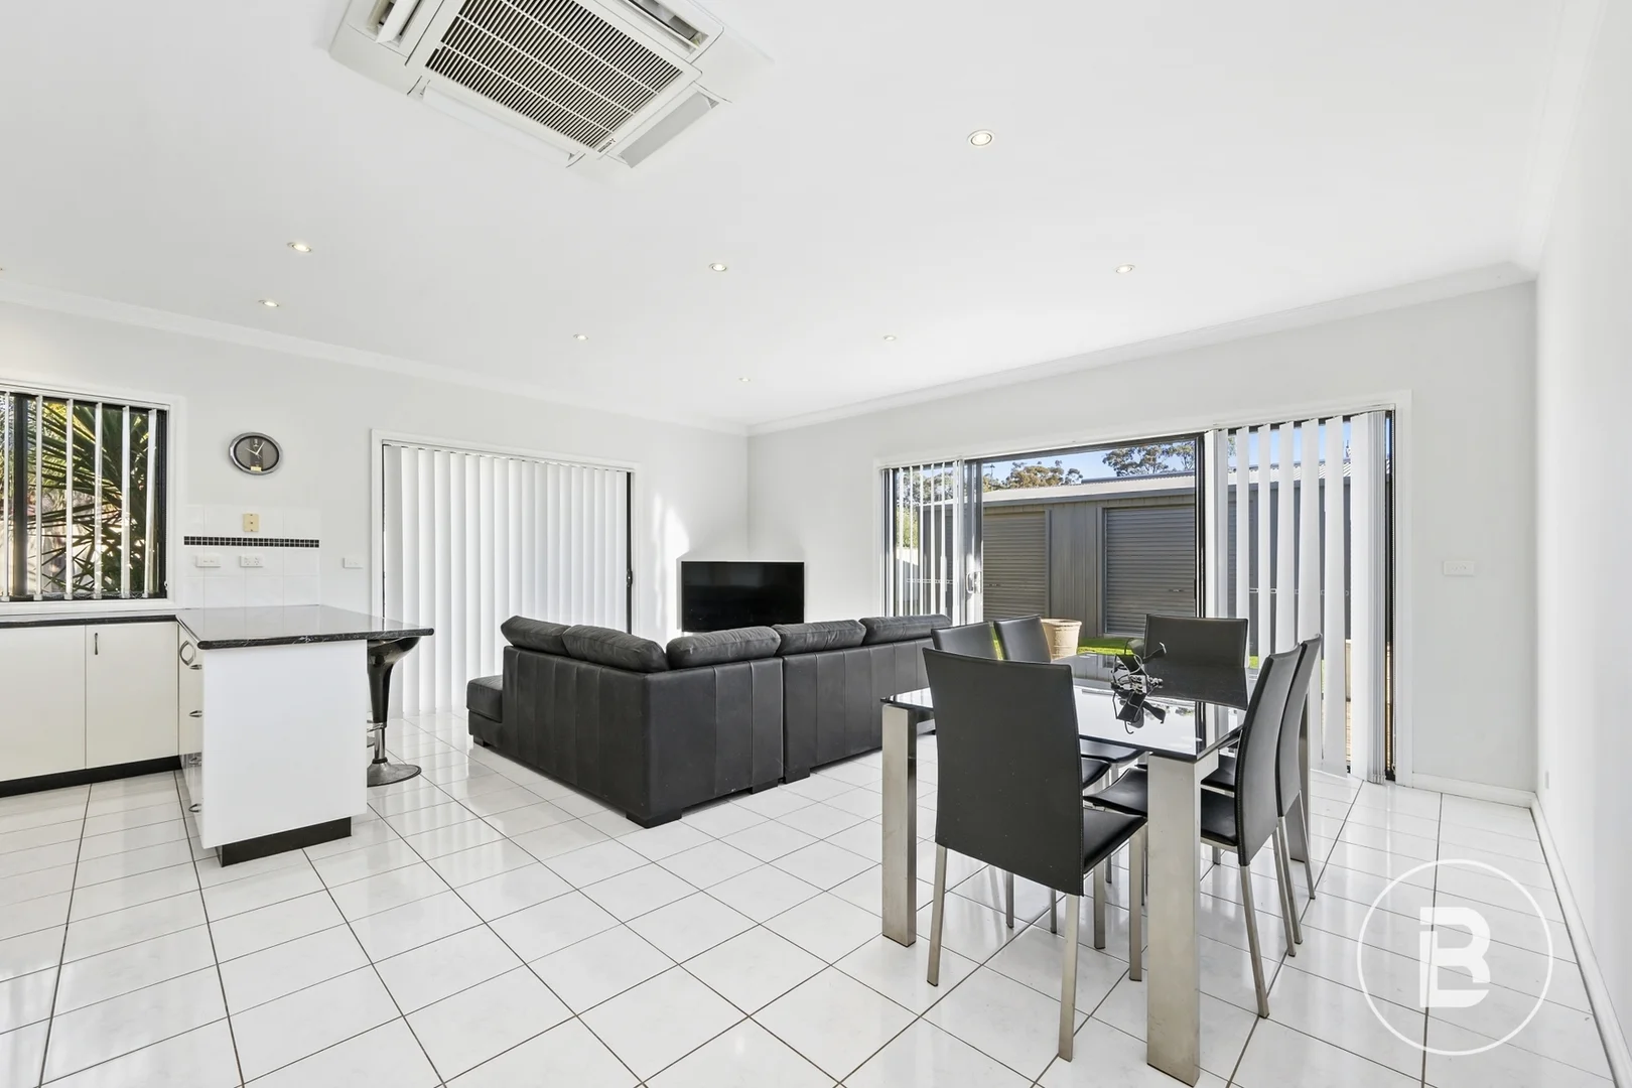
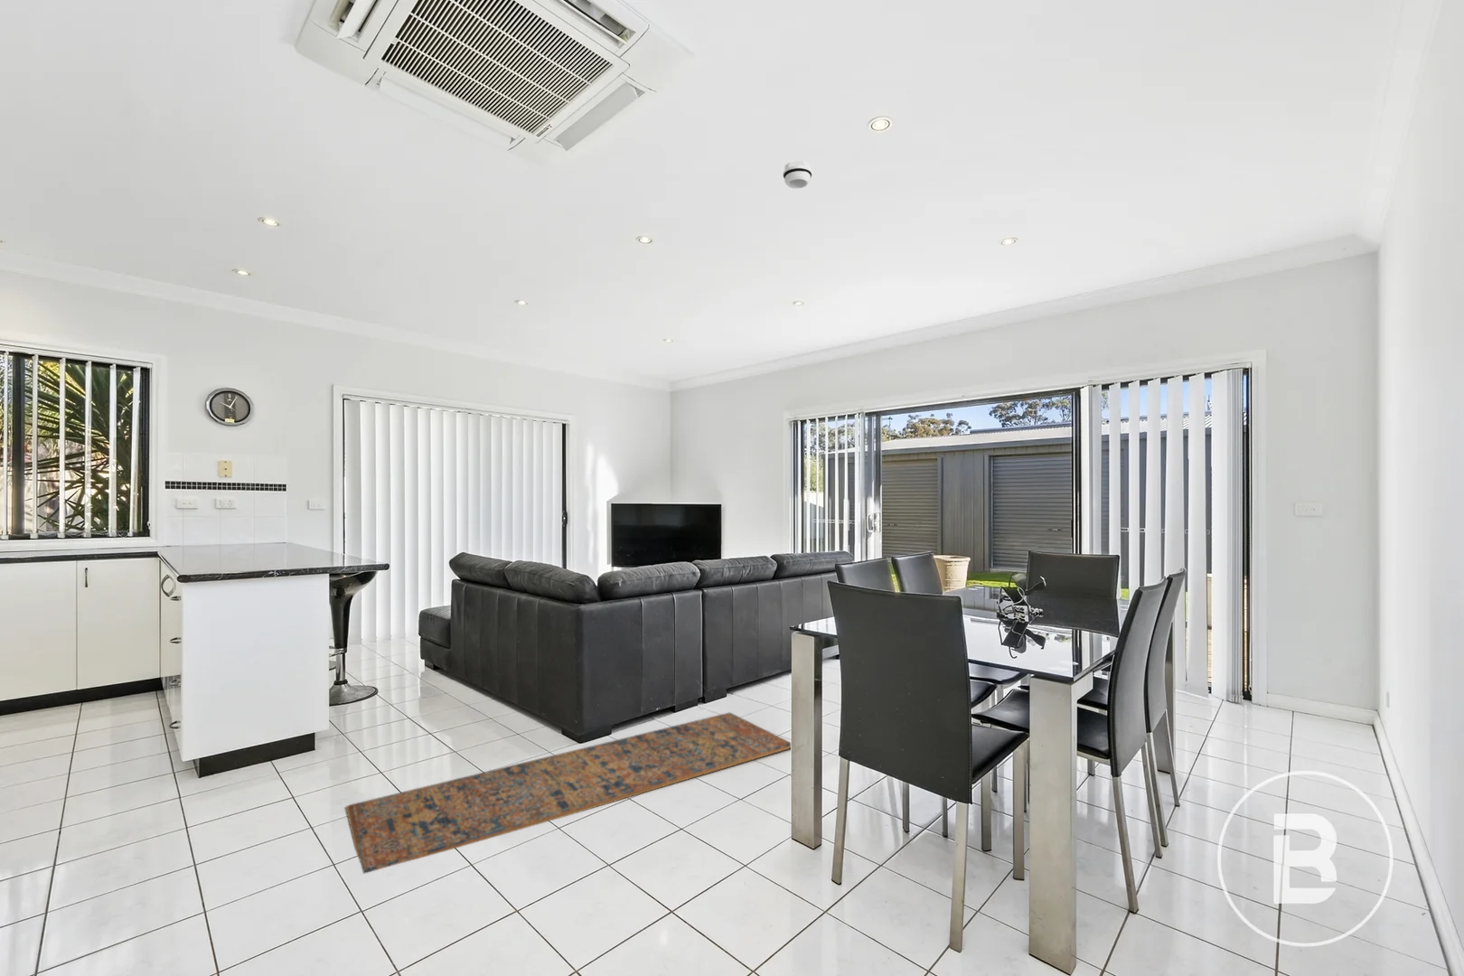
+ smoke detector (797, 174)
+ rug (595, 772)
